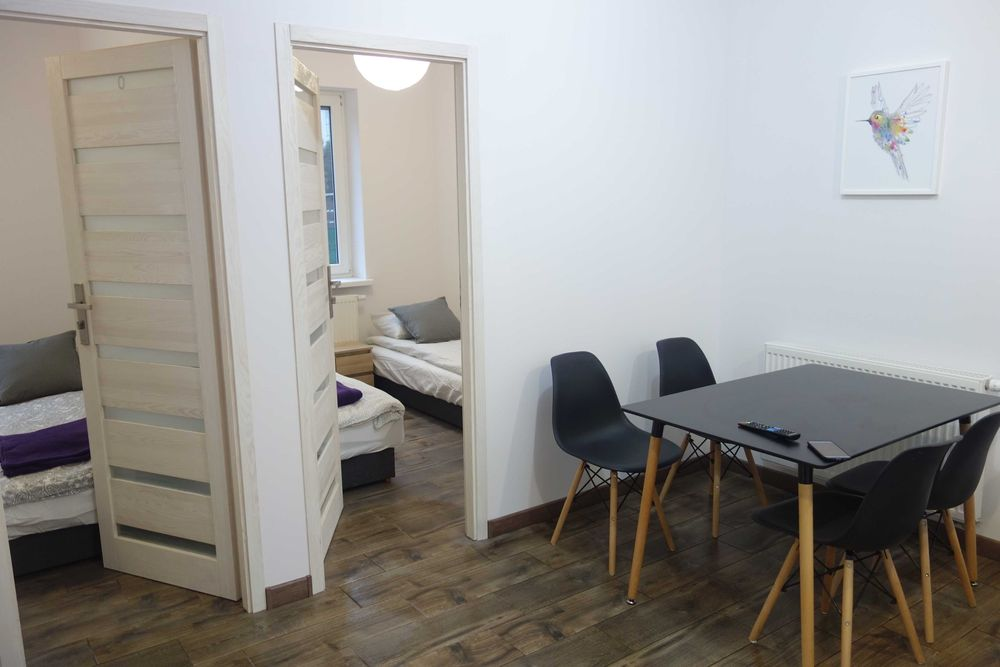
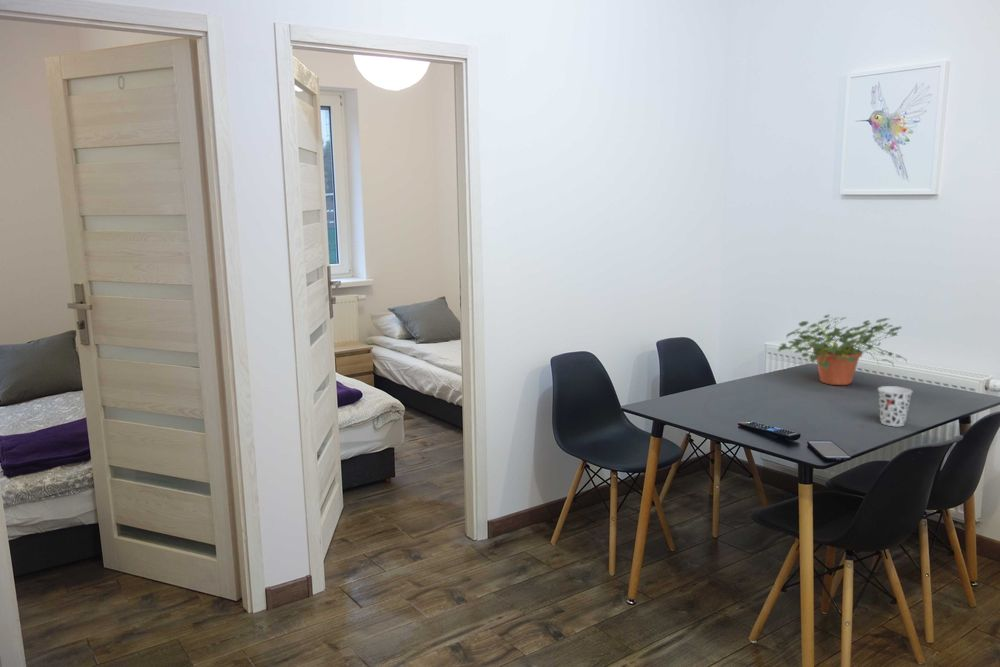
+ potted plant (839, 352)
+ cup (893, 406)
